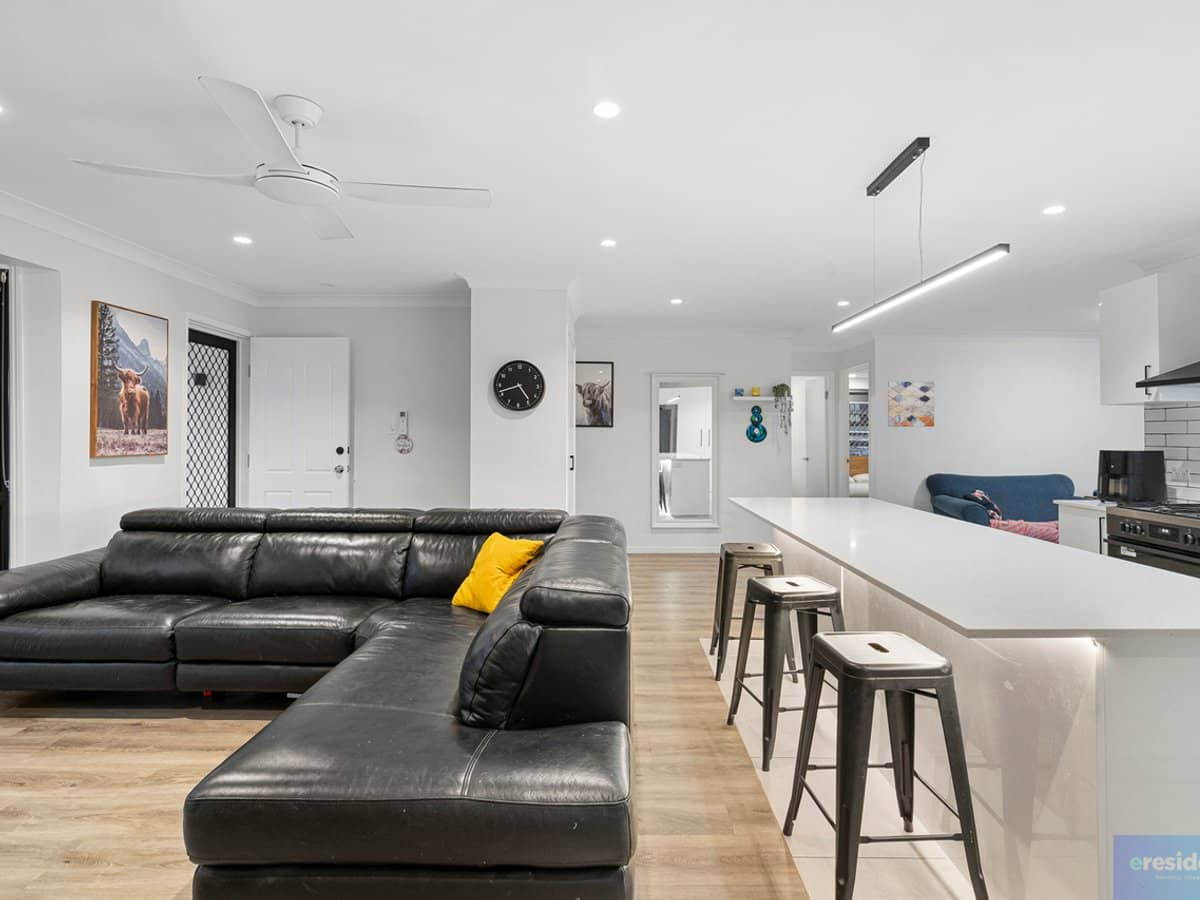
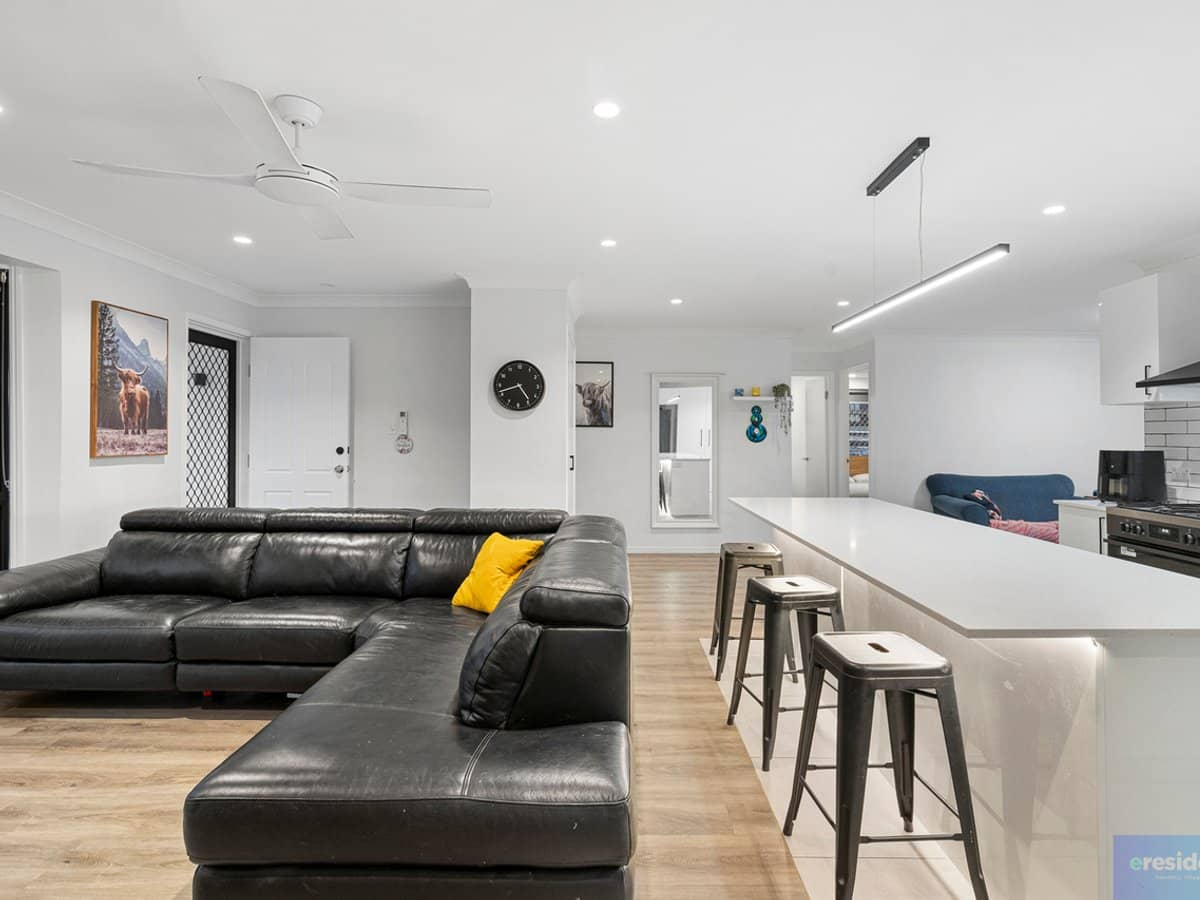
- wall art (910, 404)
